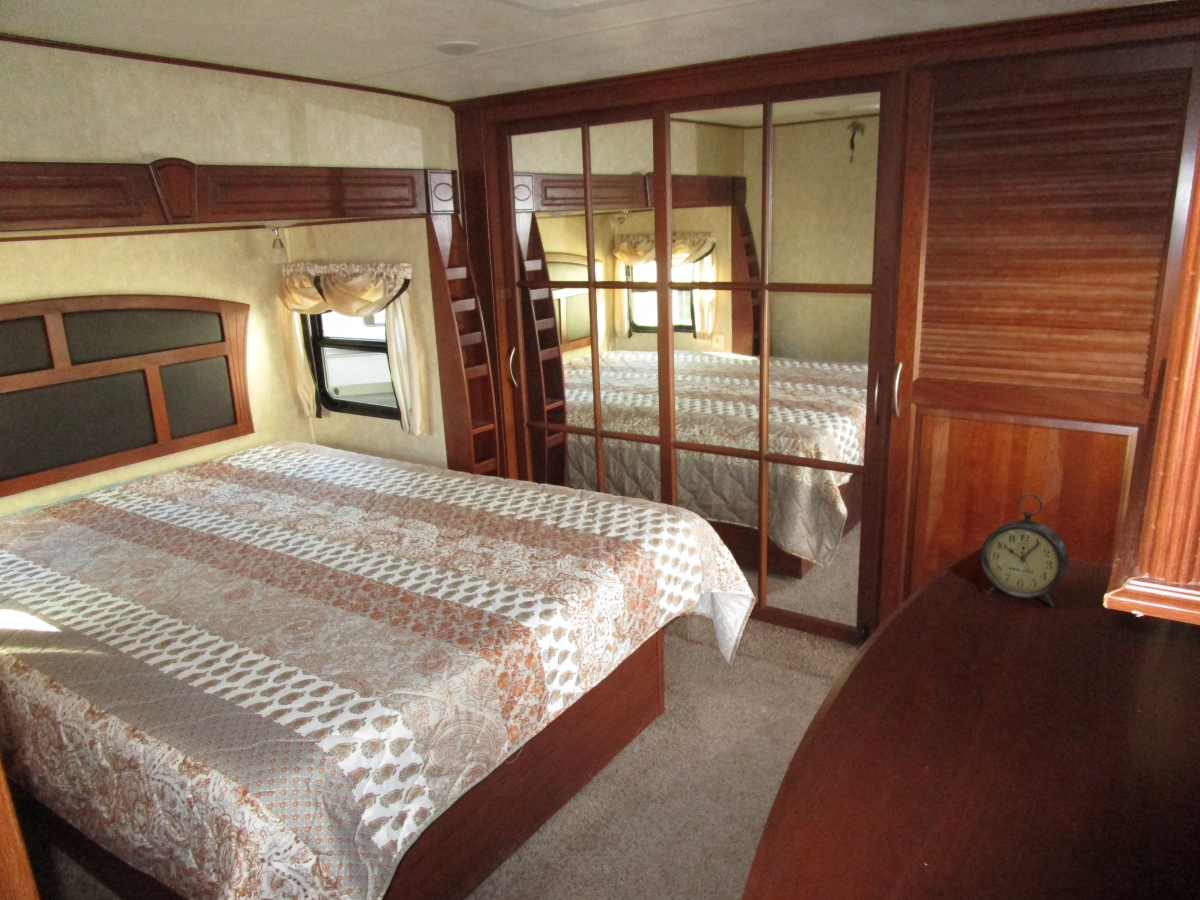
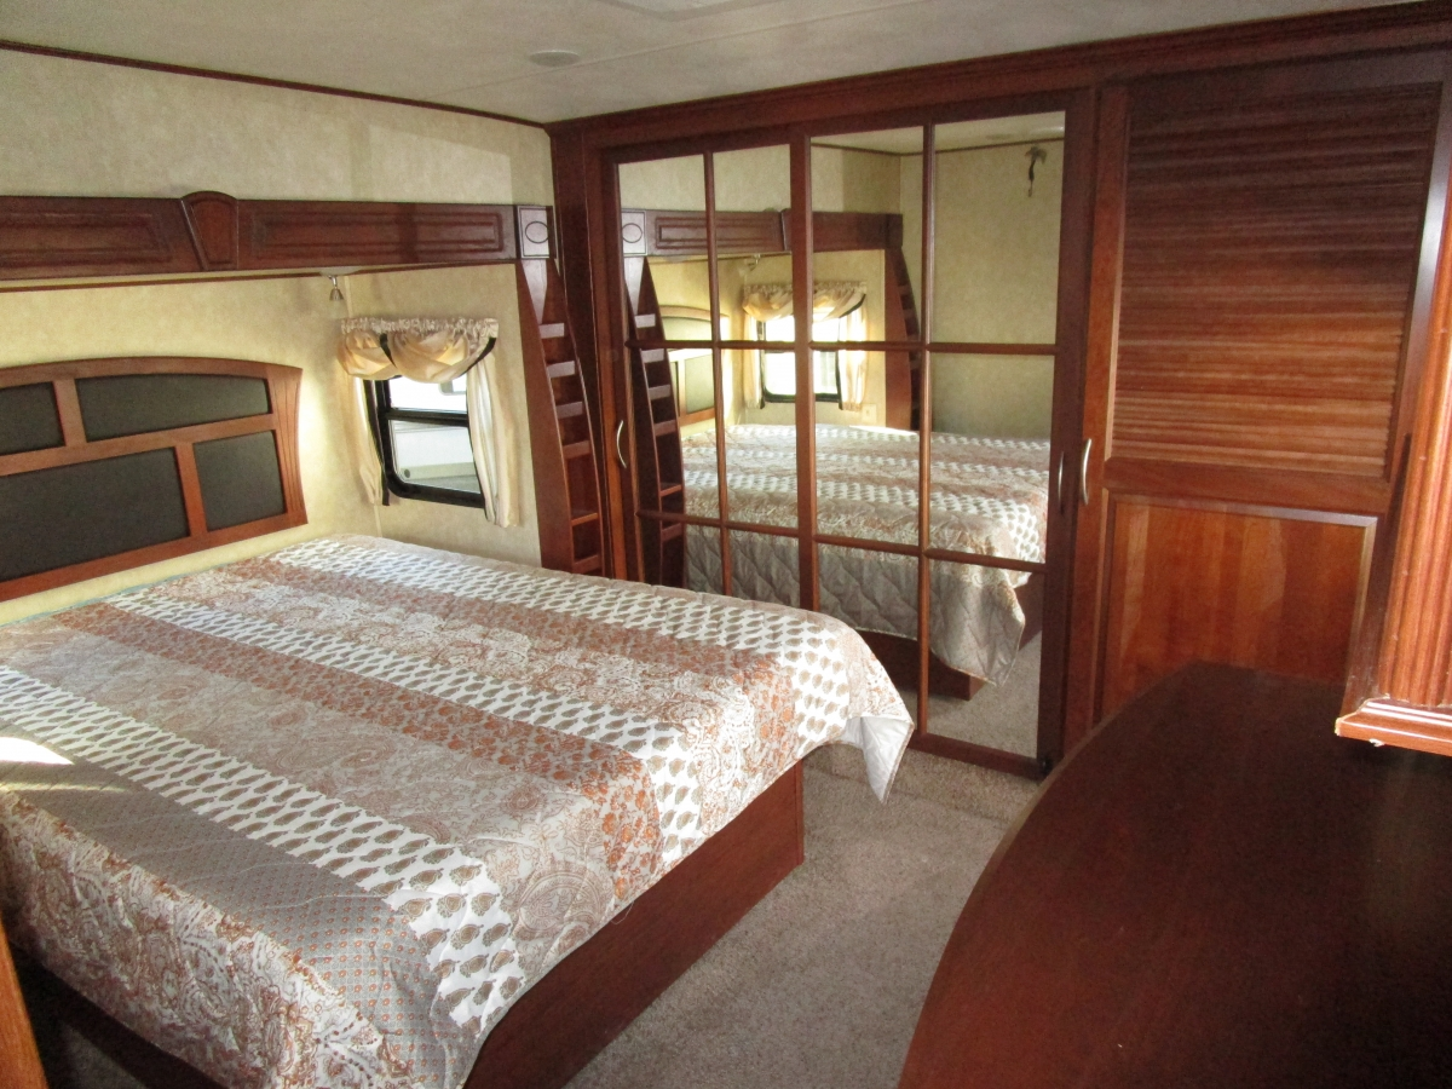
- alarm clock (1025, 546)
